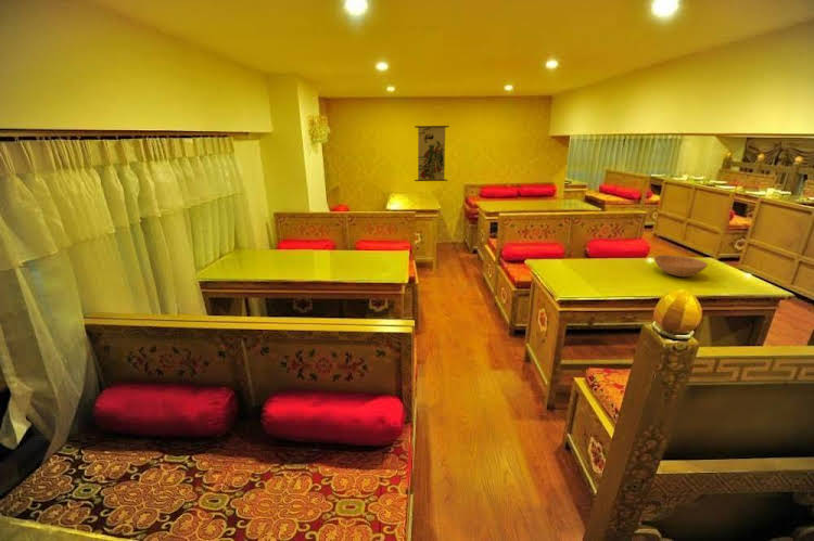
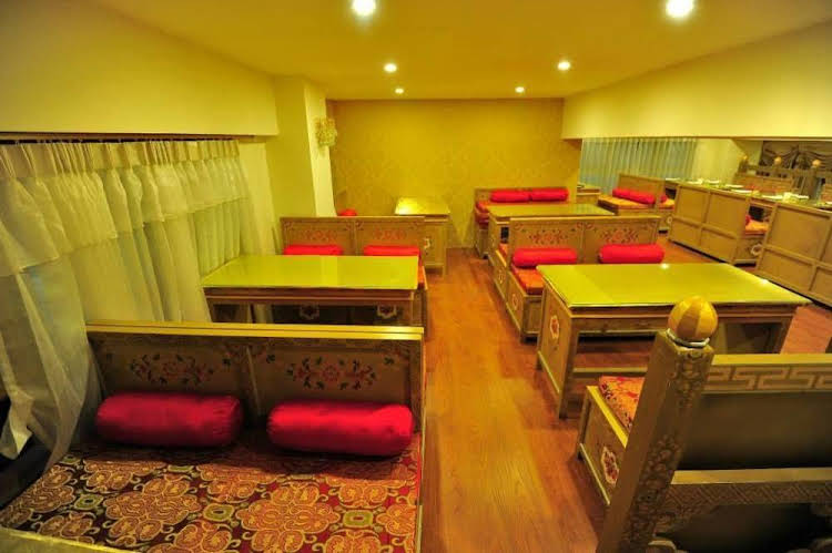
- wall scroll (431, 150)
- bowl (678, 267)
